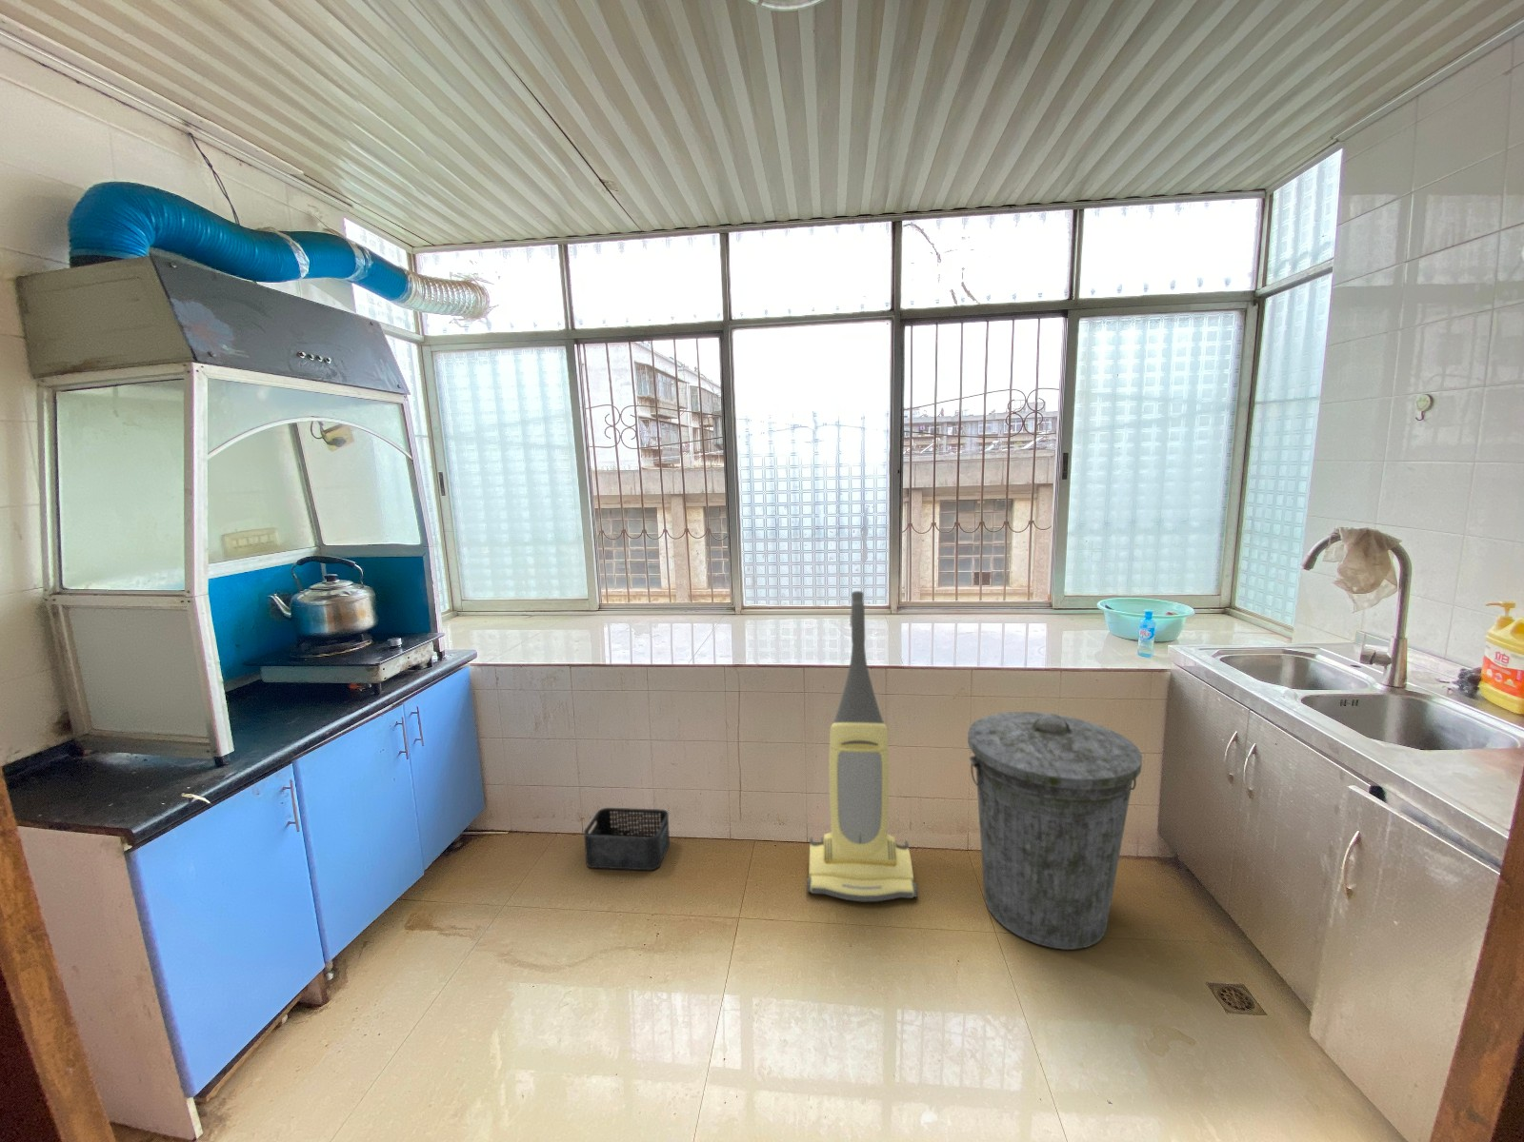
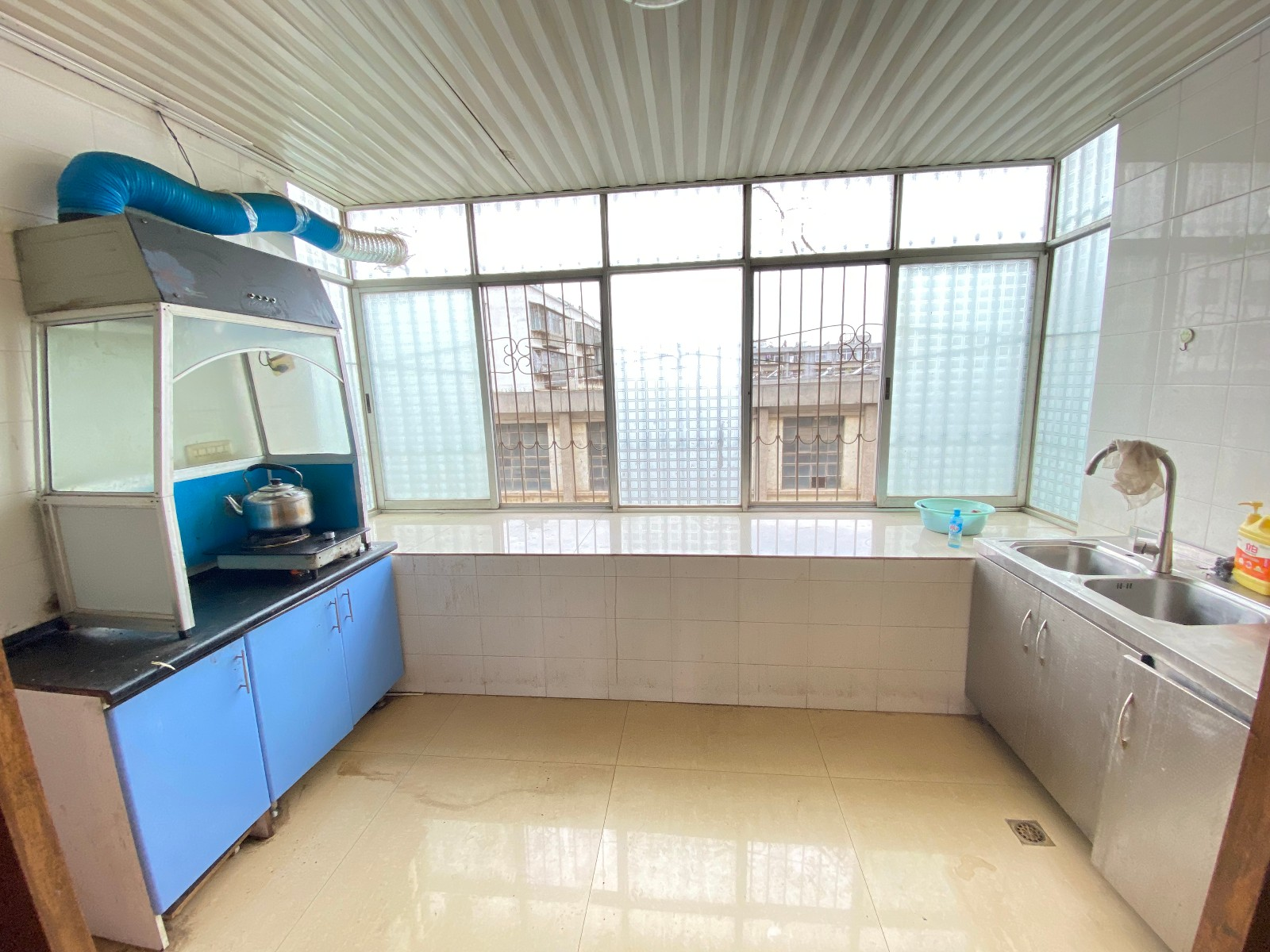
- vacuum cleaner (859, 740)
- storage bin (628, 837)
- trash can (1046, 813)
